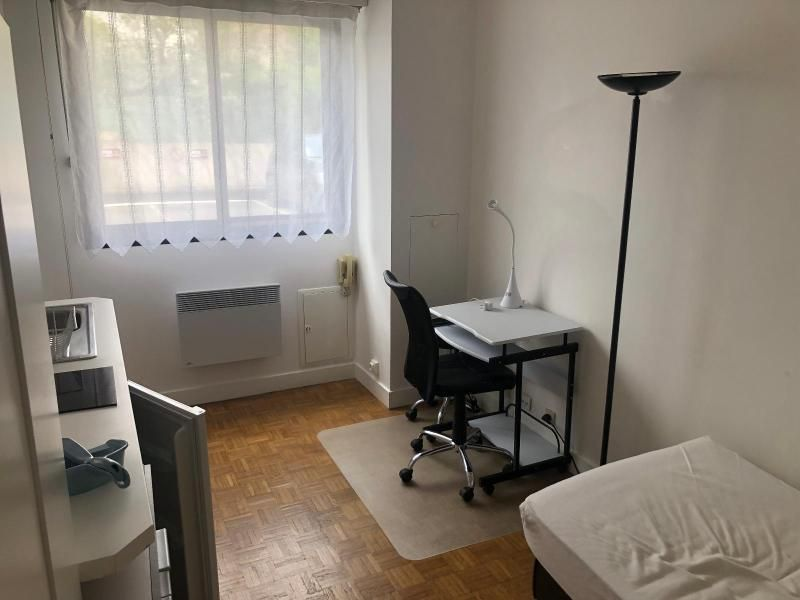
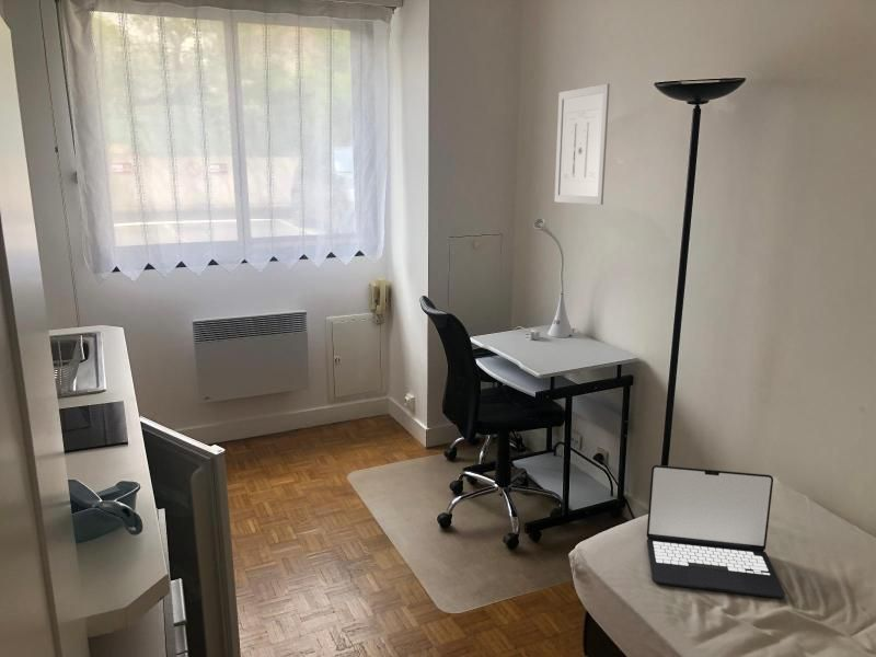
+ laptop (714, 528)
+ wall art (579, 147)
